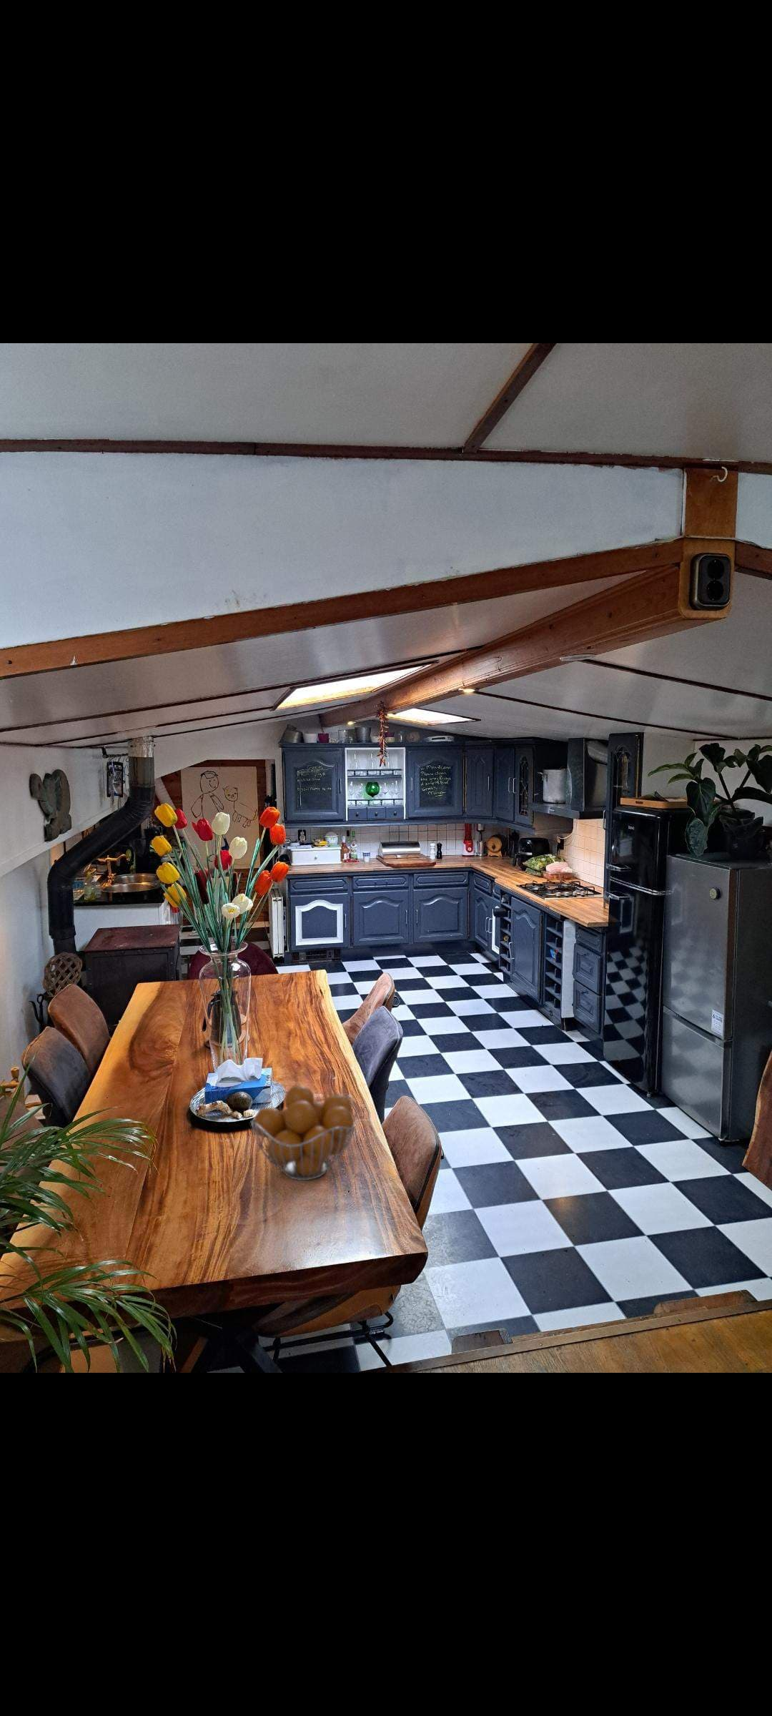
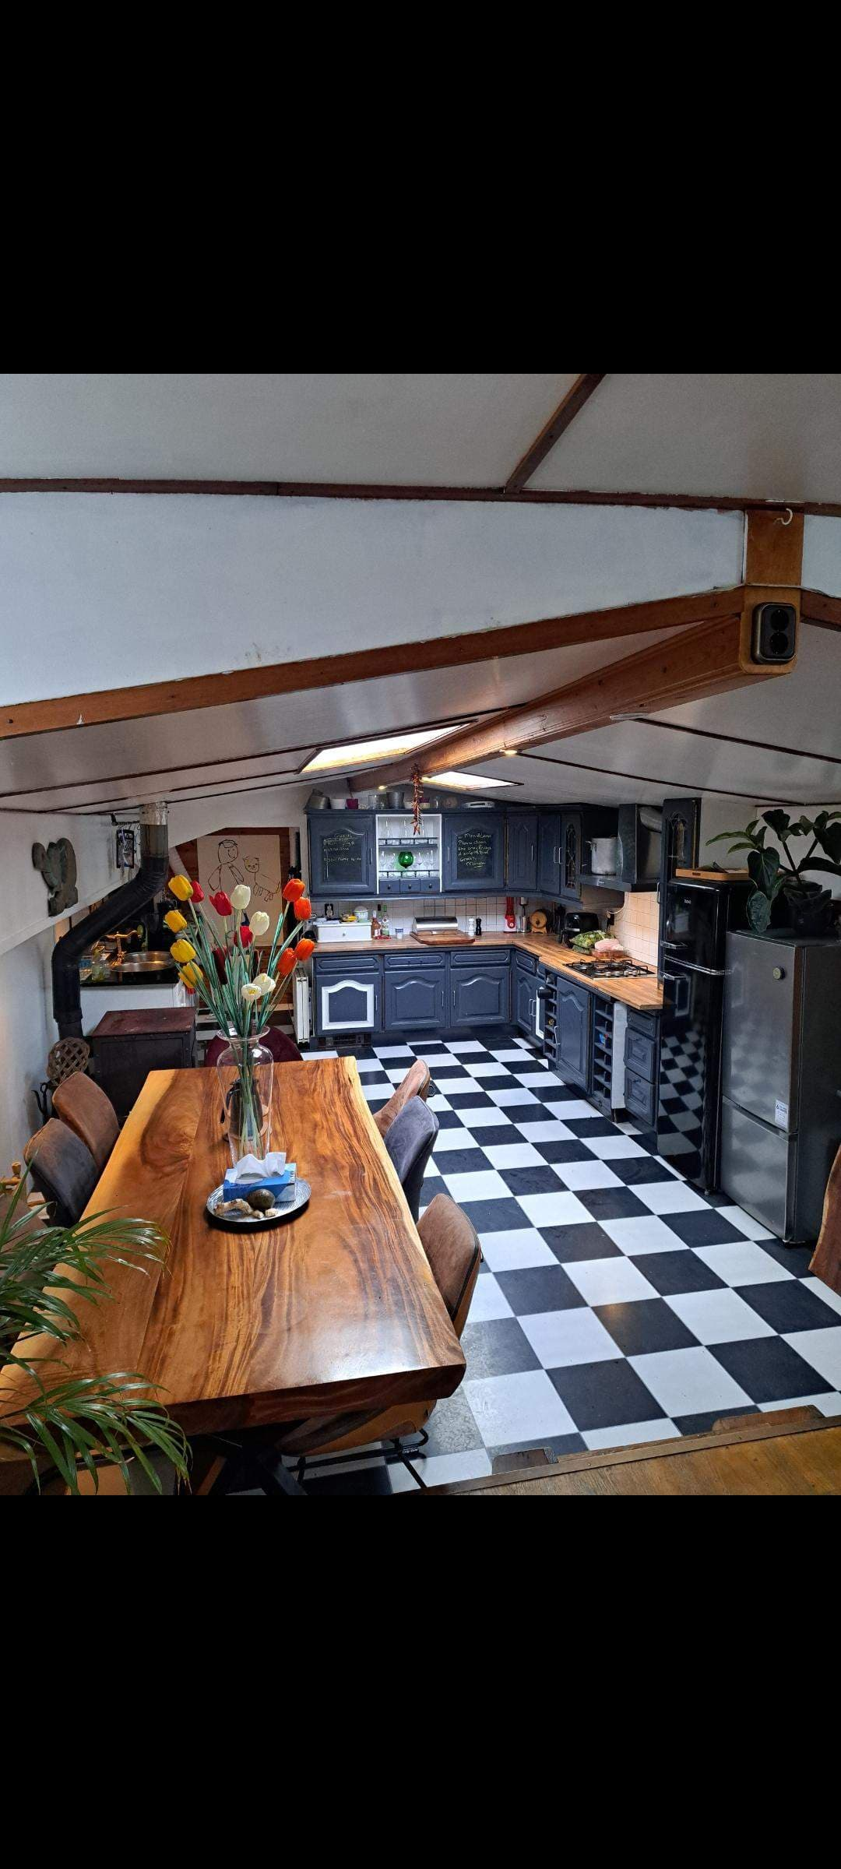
- fruit basket (304, 1132)
